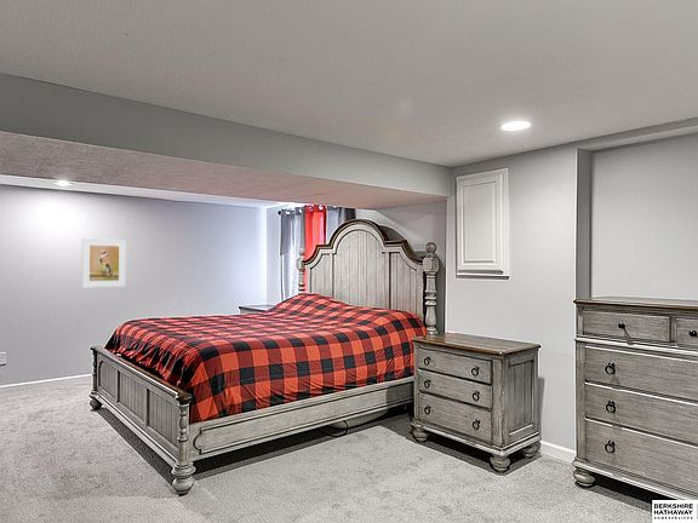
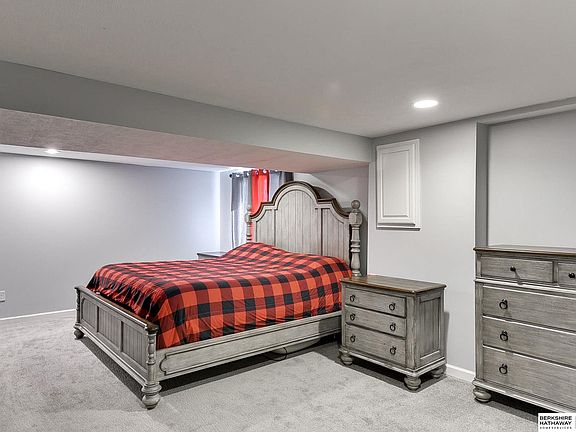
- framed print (104, 263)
